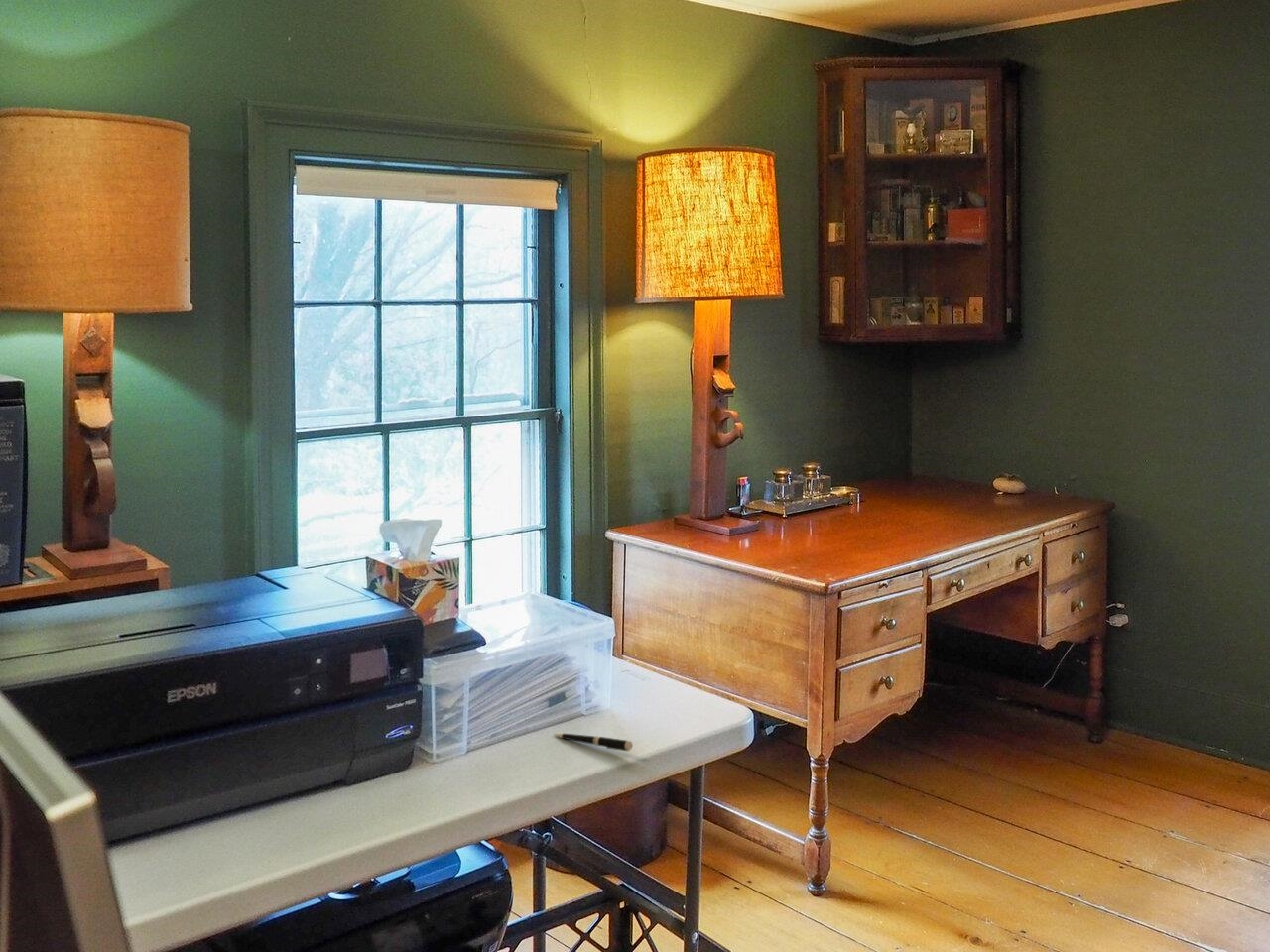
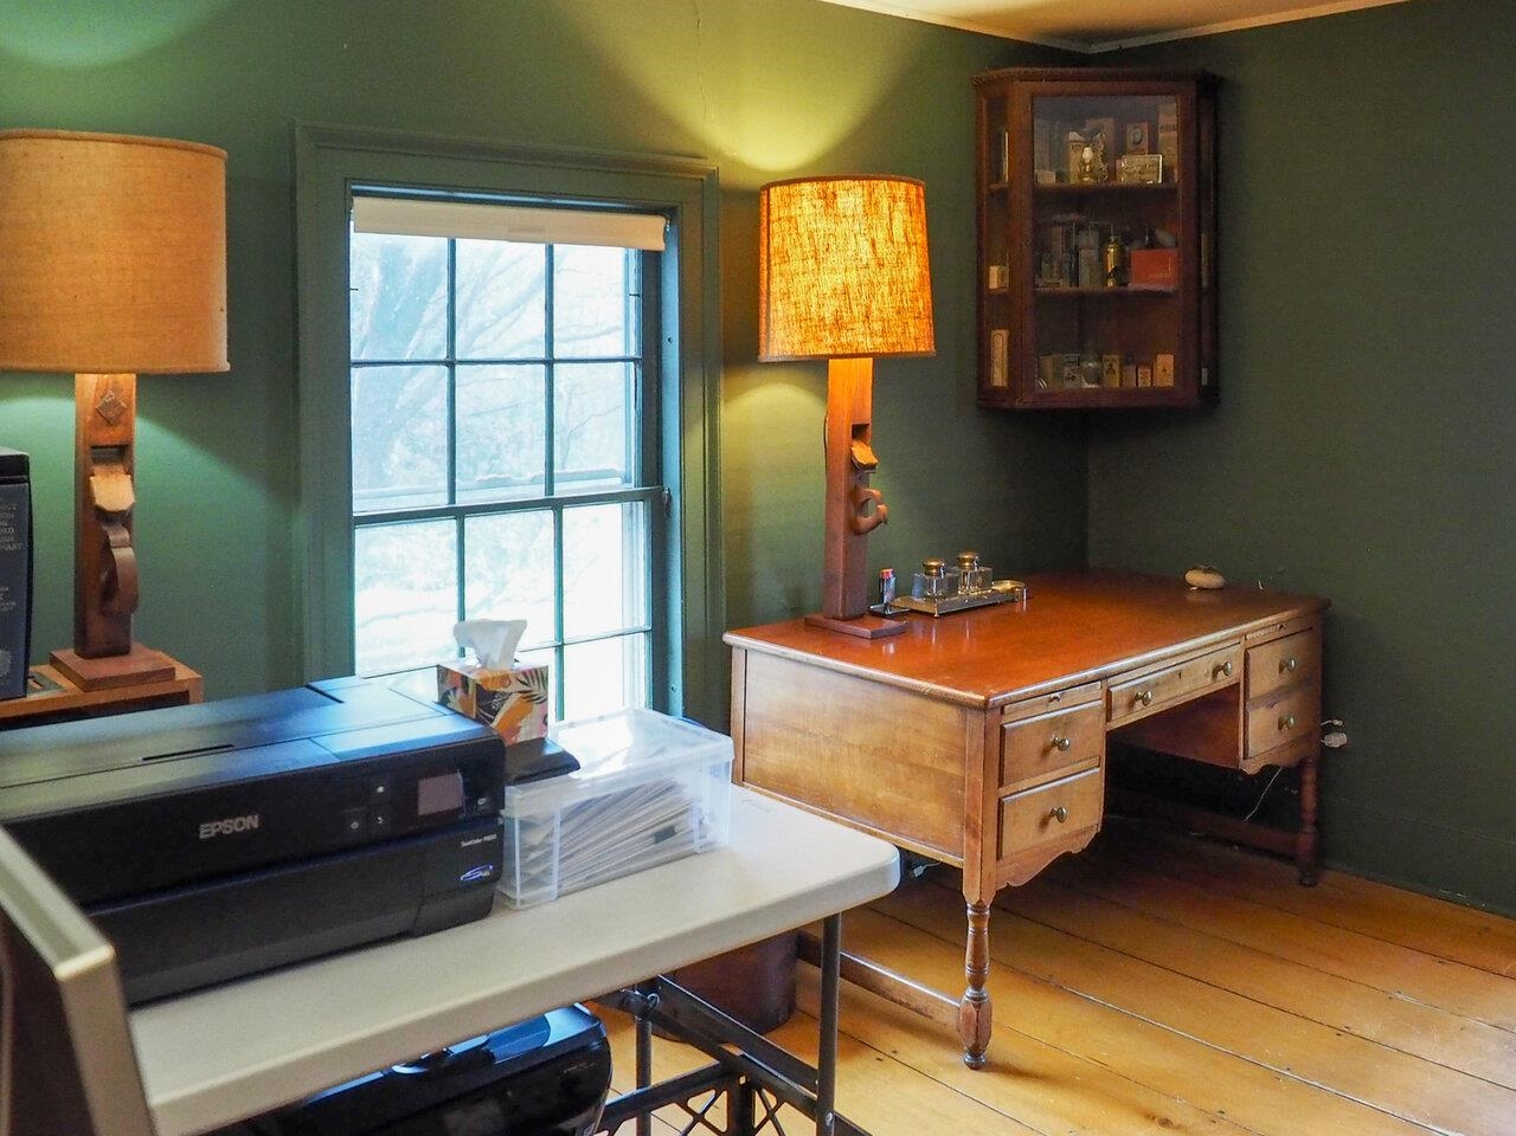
- pen (590, 738)
